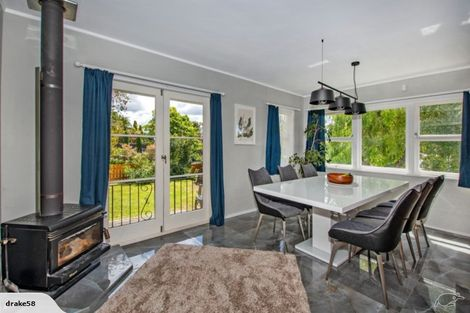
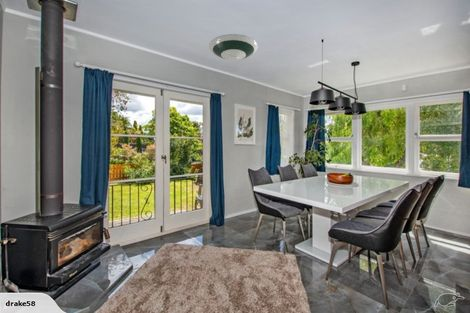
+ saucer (233, 53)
